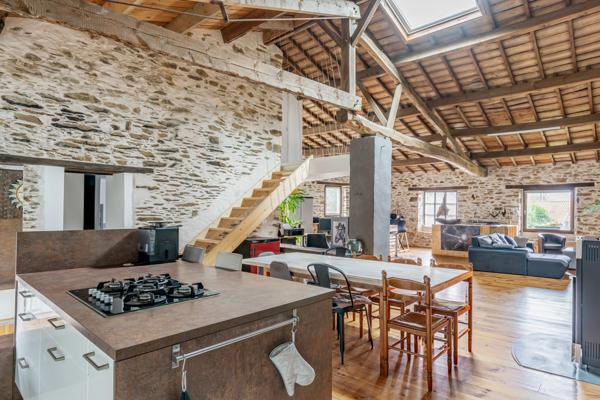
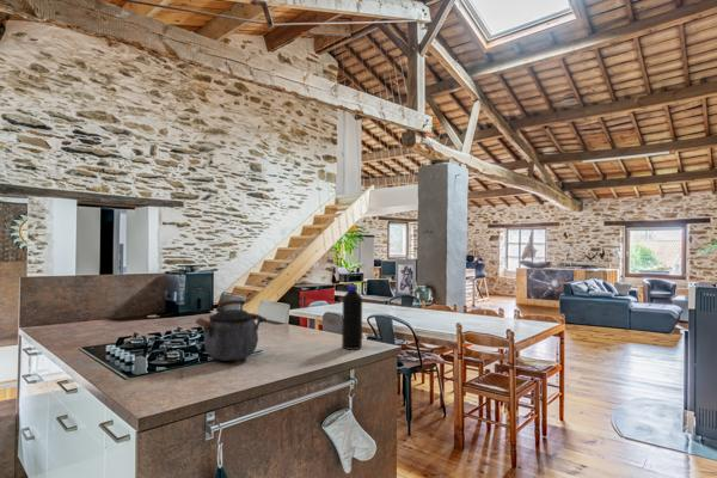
+ bottle (351, 315)
+ kettle (231, 329)
